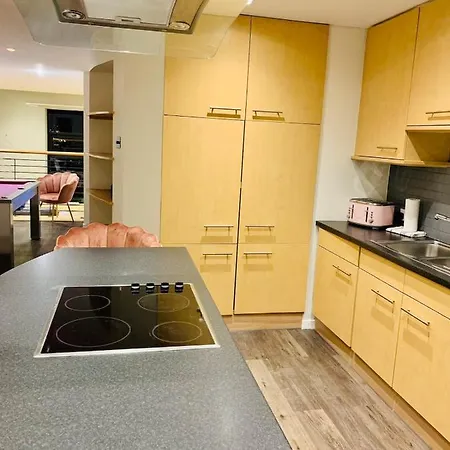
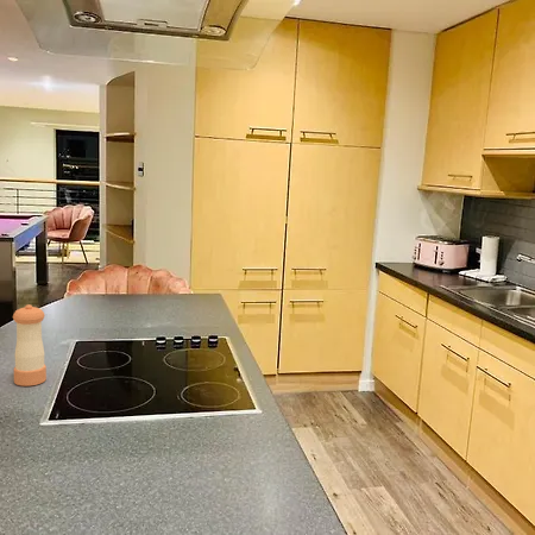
+ pepper shaker (29, 342)
